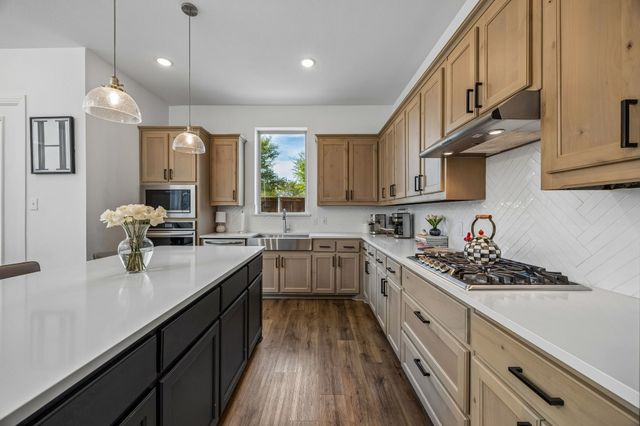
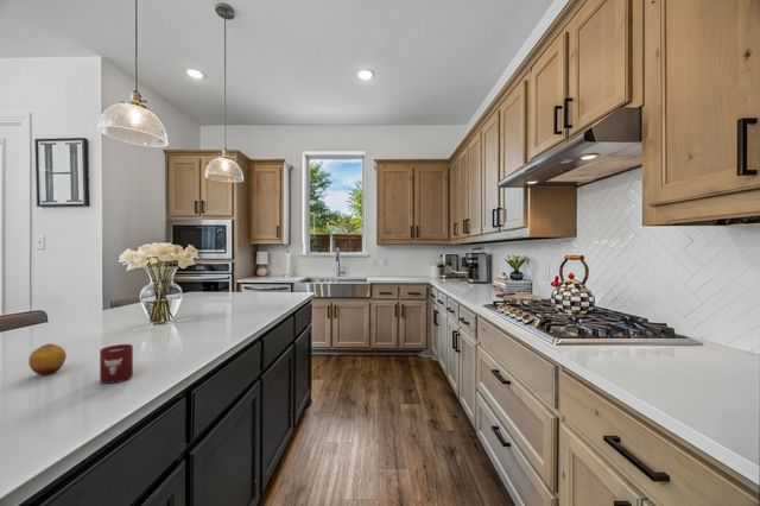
+ fruit (48, 359)
+ cup (116, 361)
